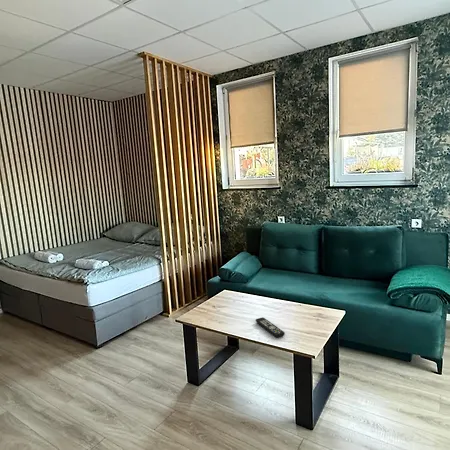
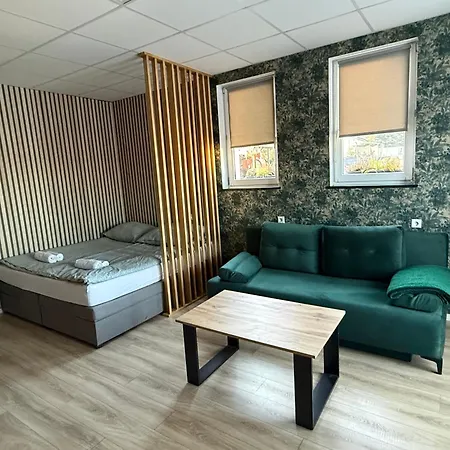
- remote control (269, 327)
